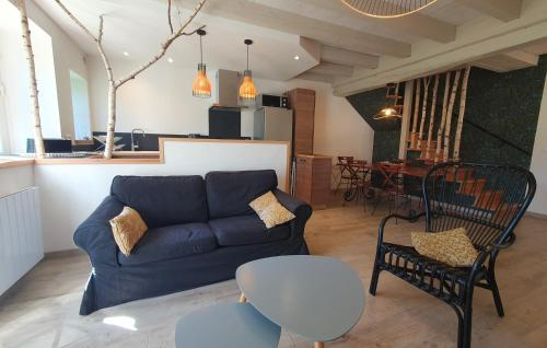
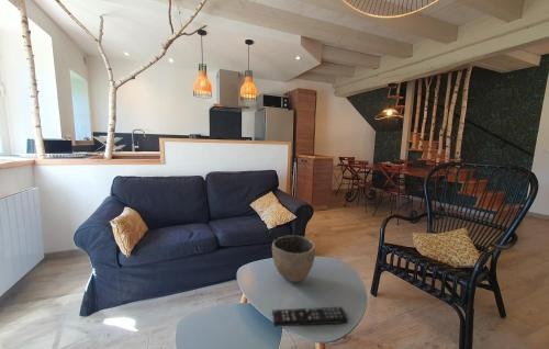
+ bowl (293, 260)
+ remote control (309, 315)
